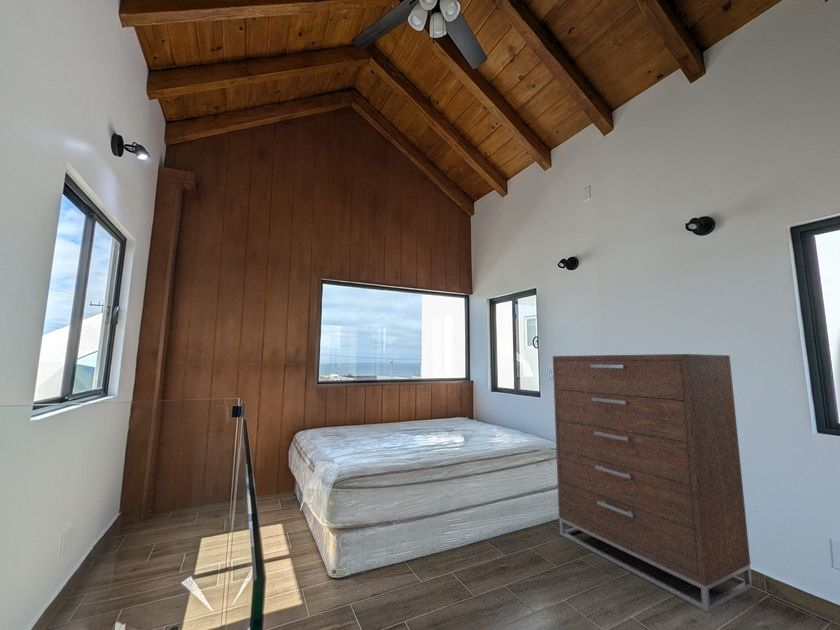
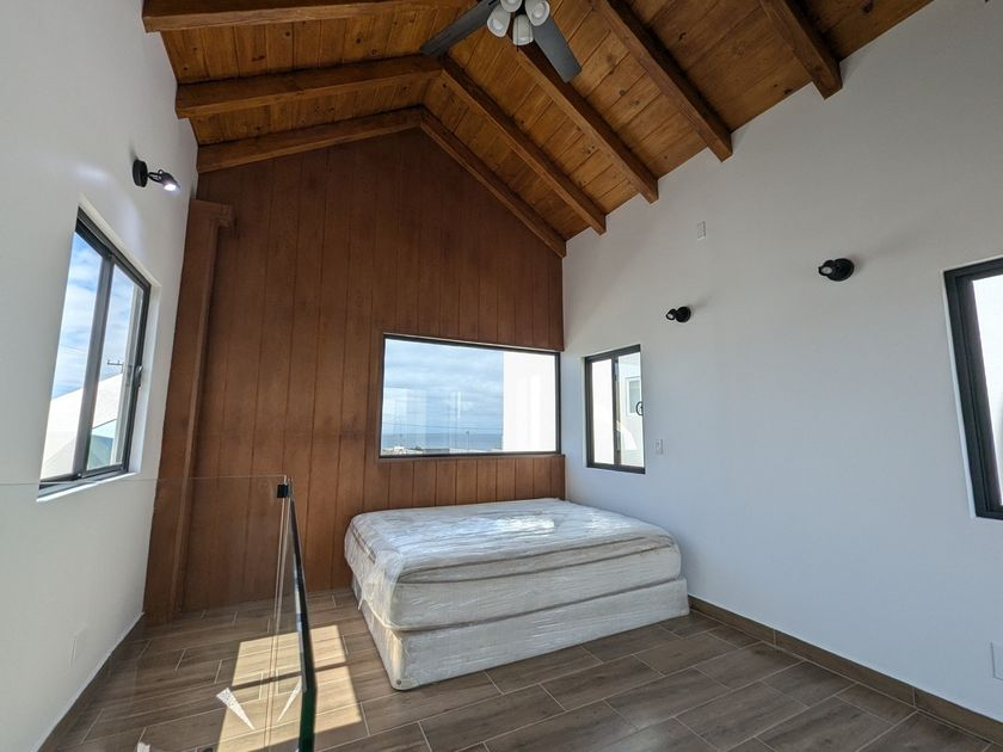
- dresser (635, 453)
